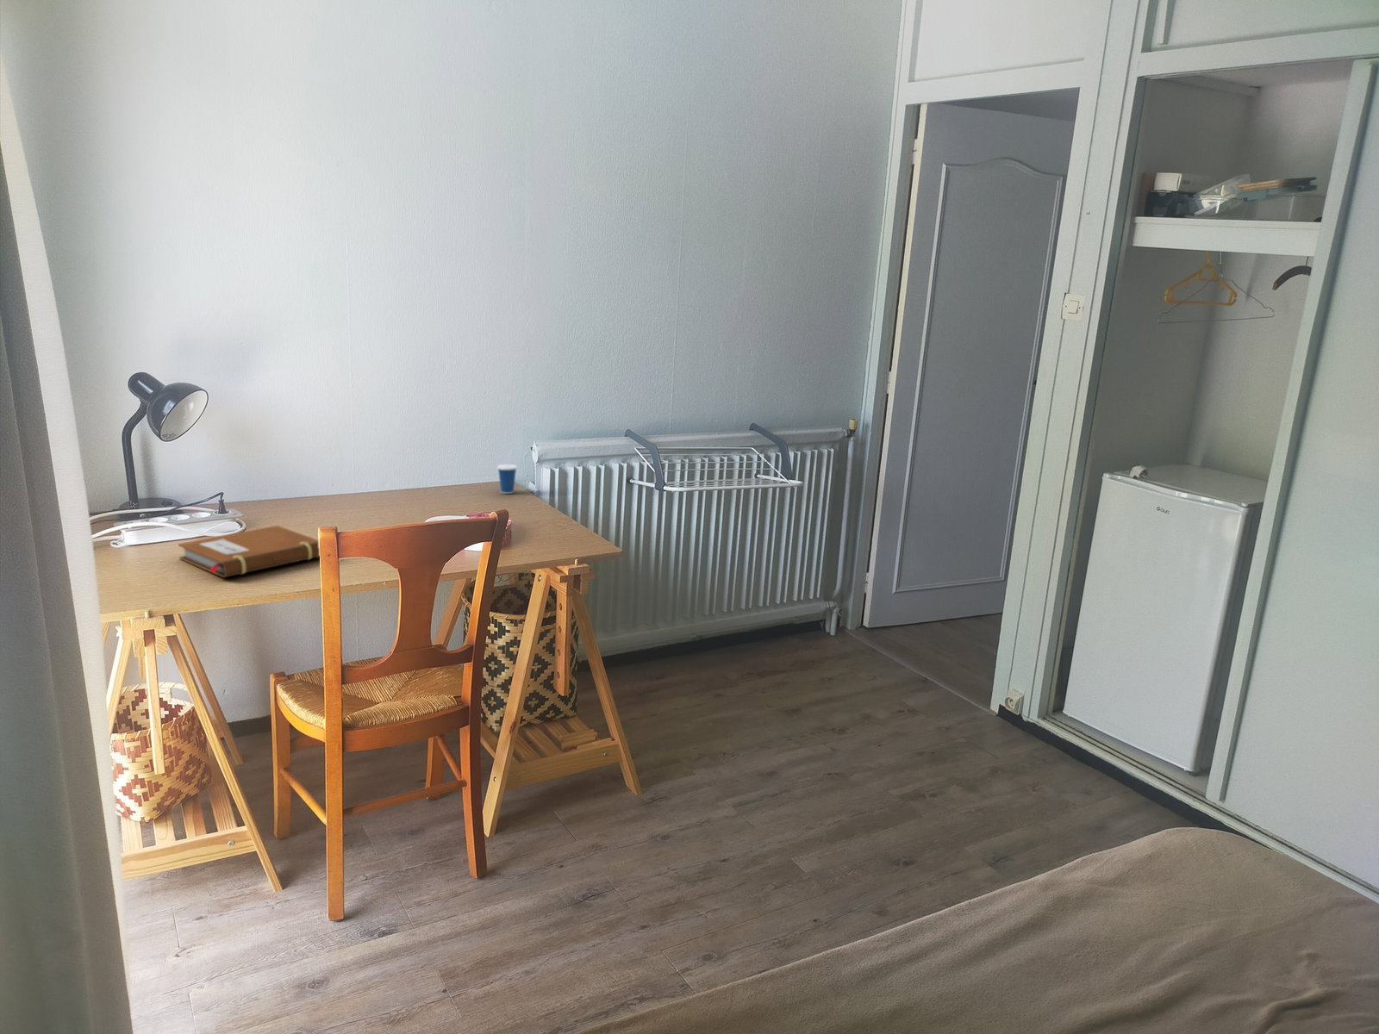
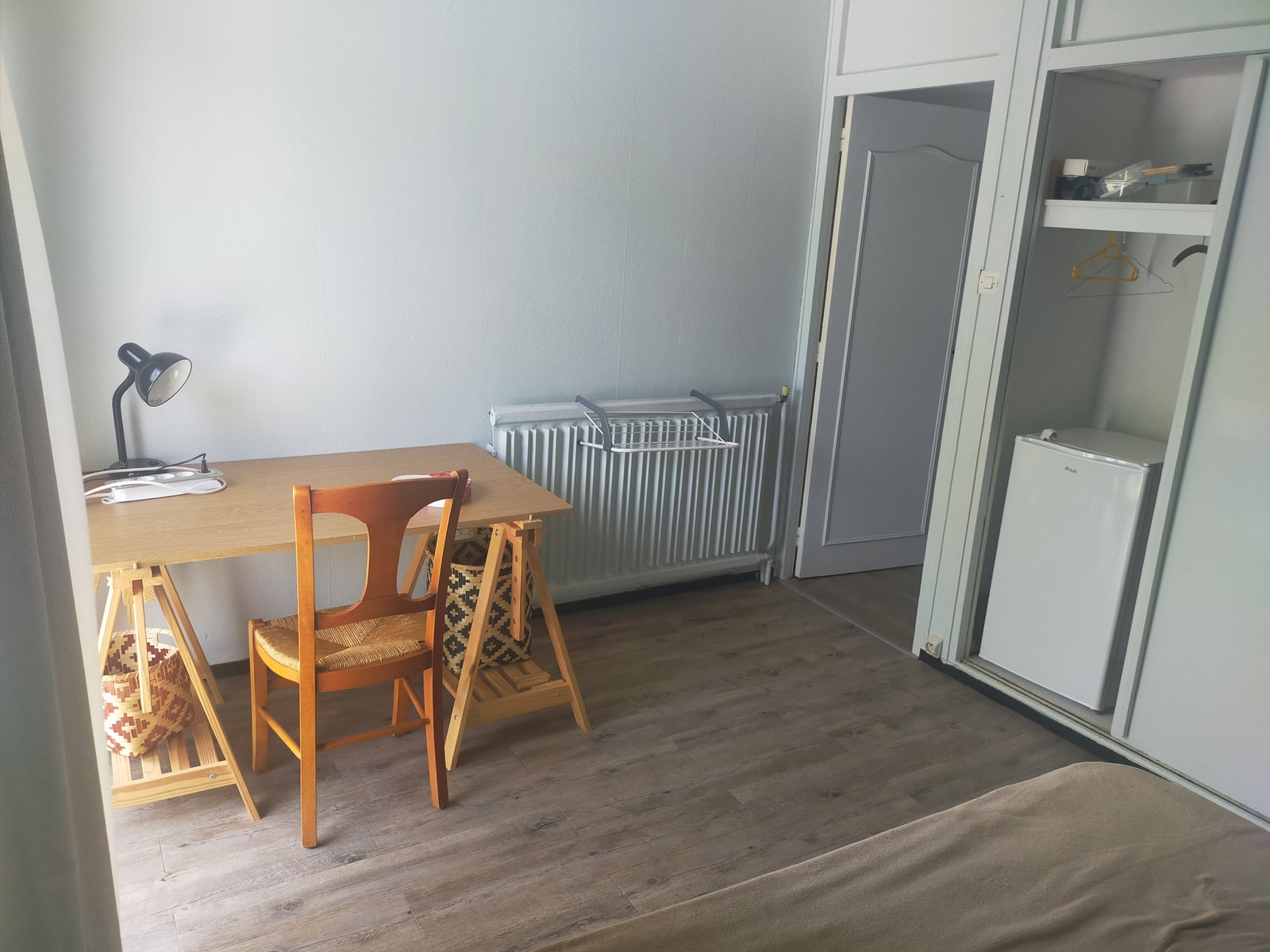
- cup (507, 471)
- notebook (250, 551)
